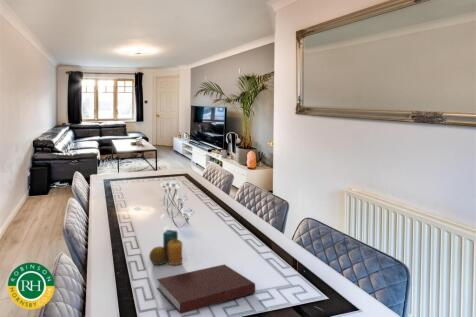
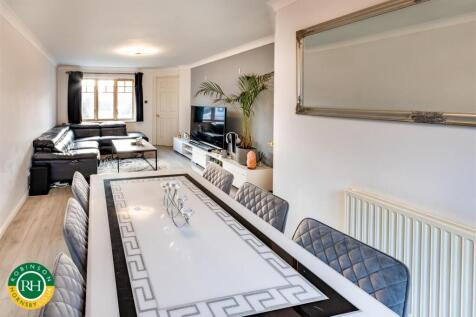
- notebook (205, 286)
- candle (167, 247)
